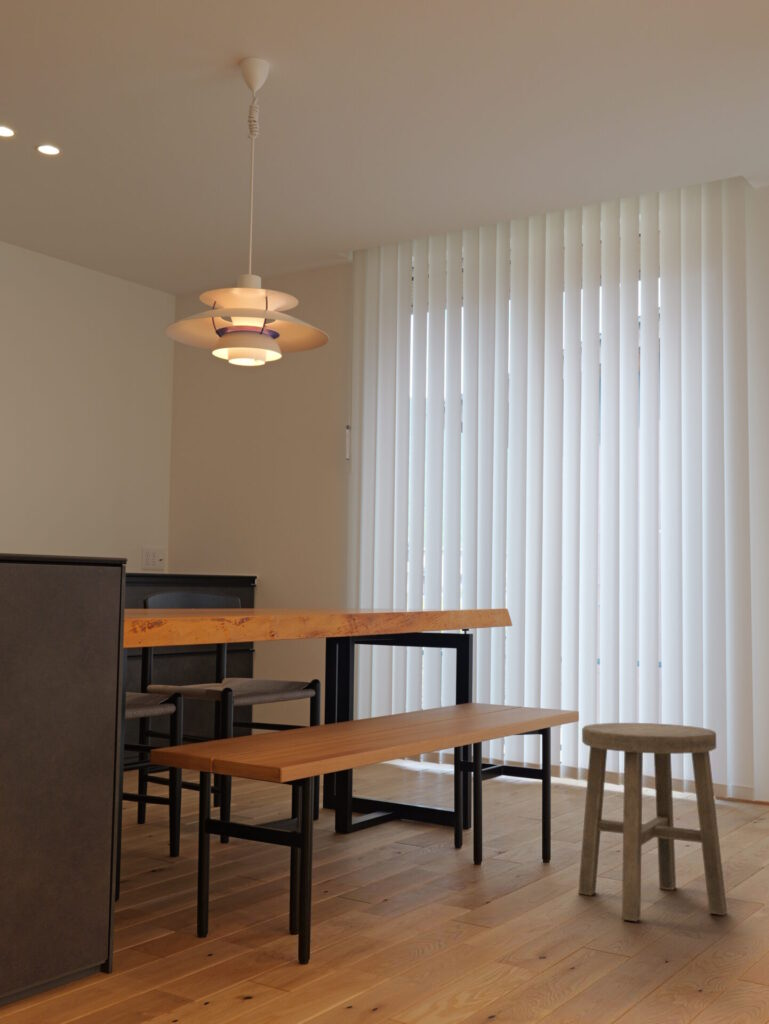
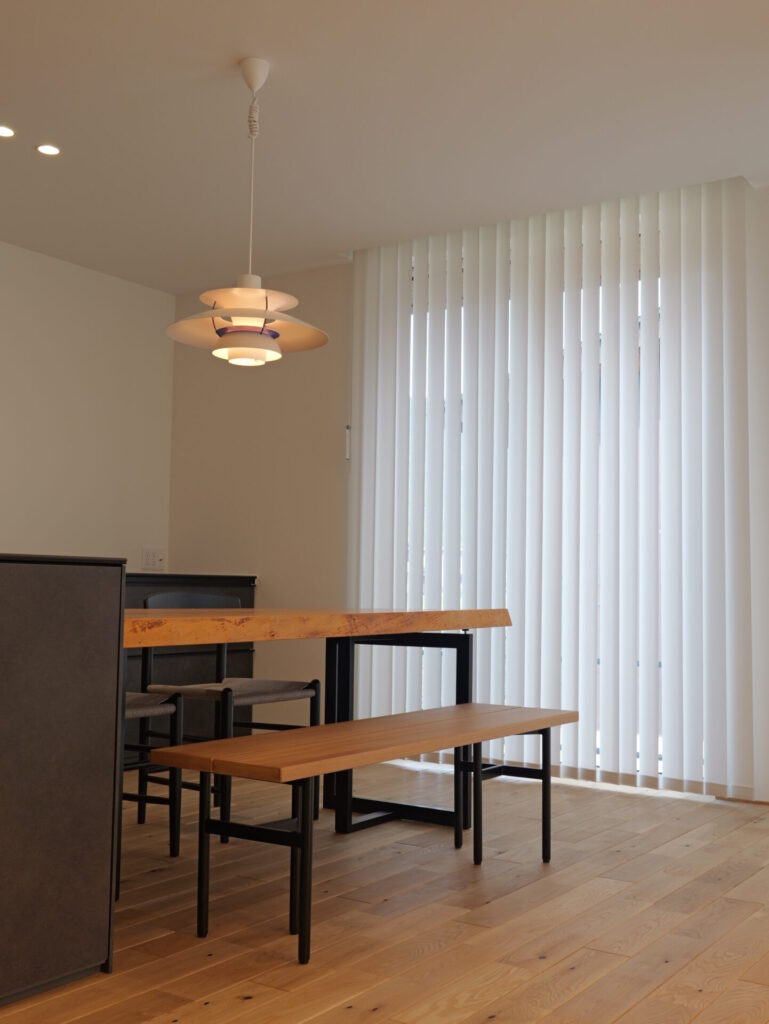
- stool (652, 819)
